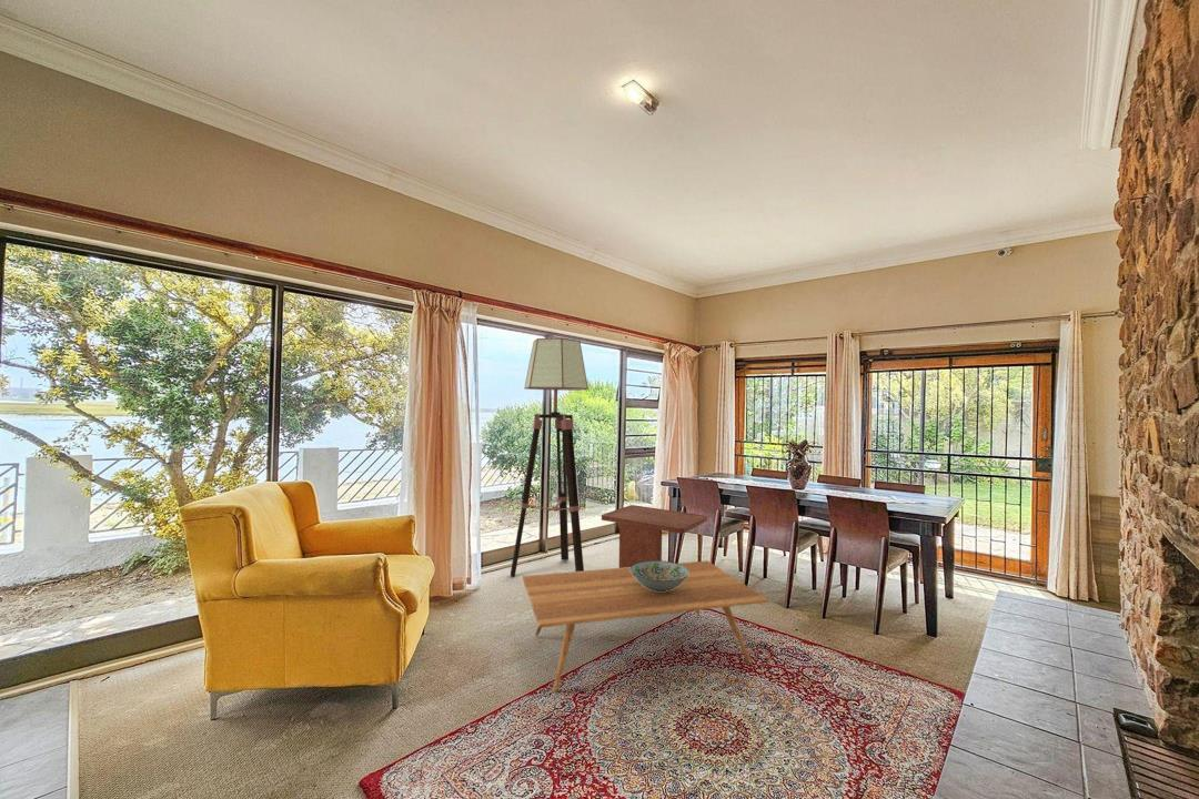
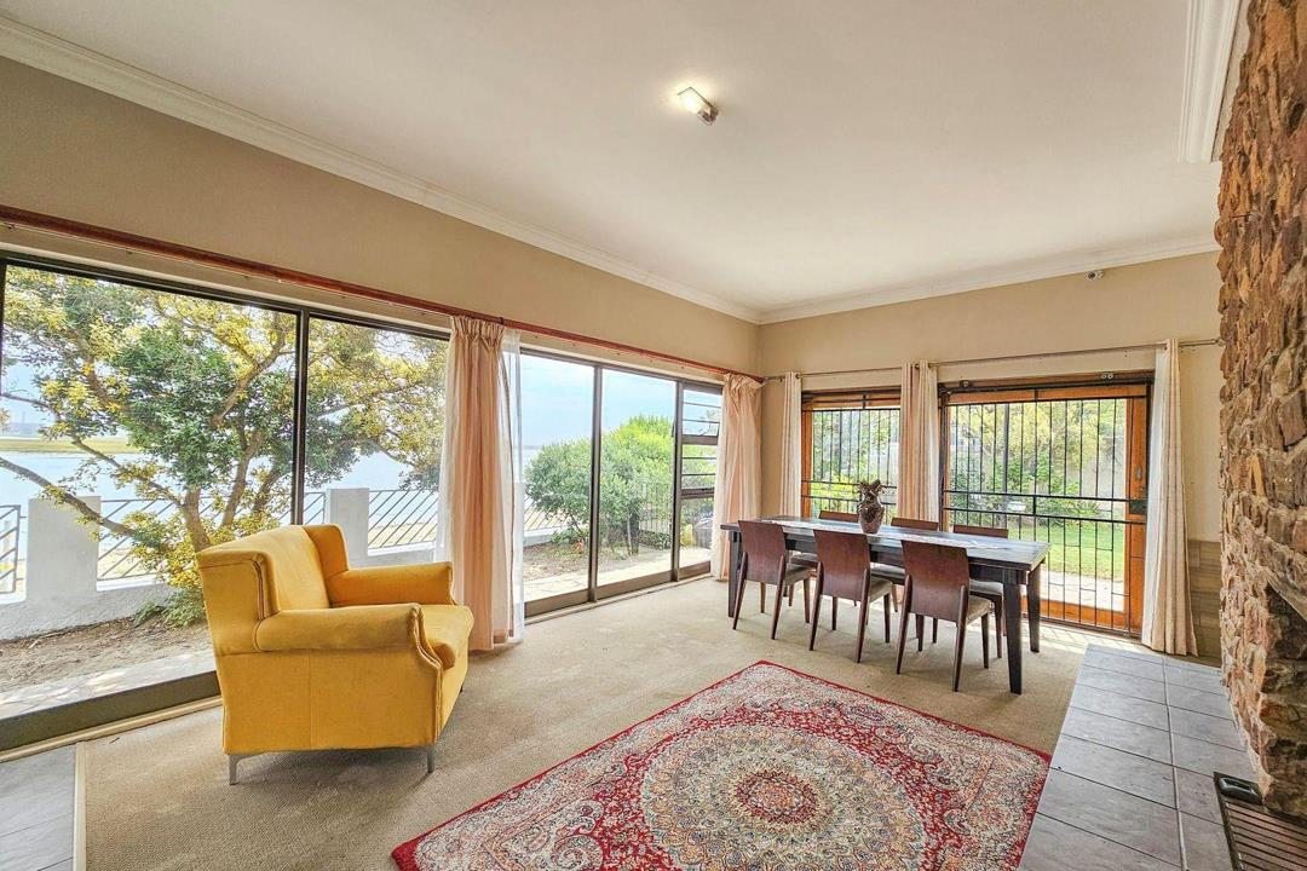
- coffee table (637, 616)
- floor lamp (558, 455)
- decorative bowl (658, 578)
- side table (653, 553)
